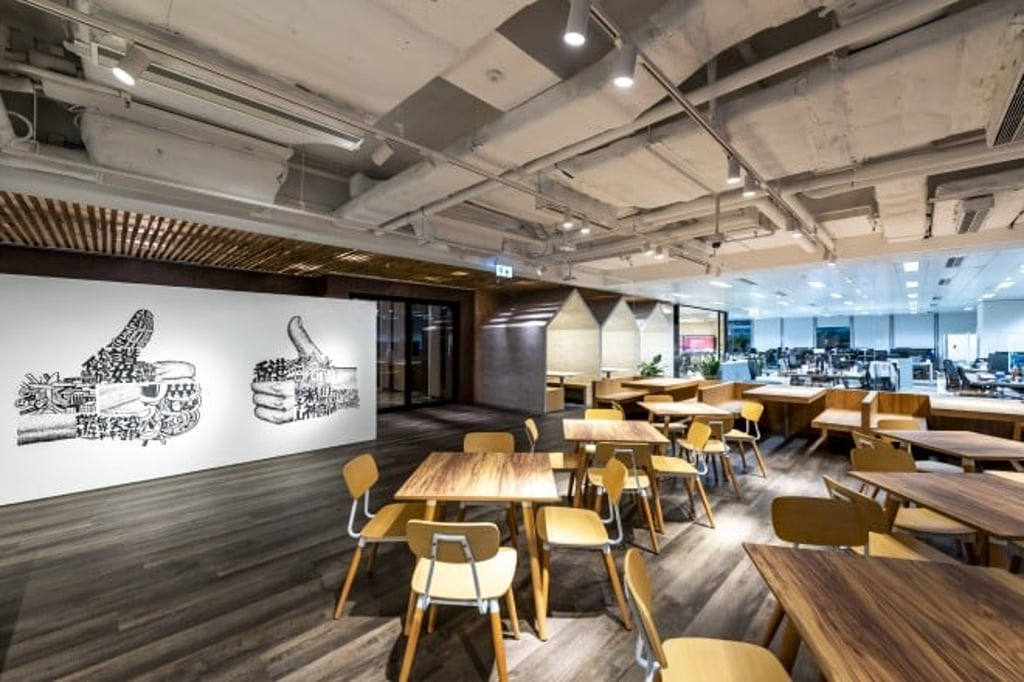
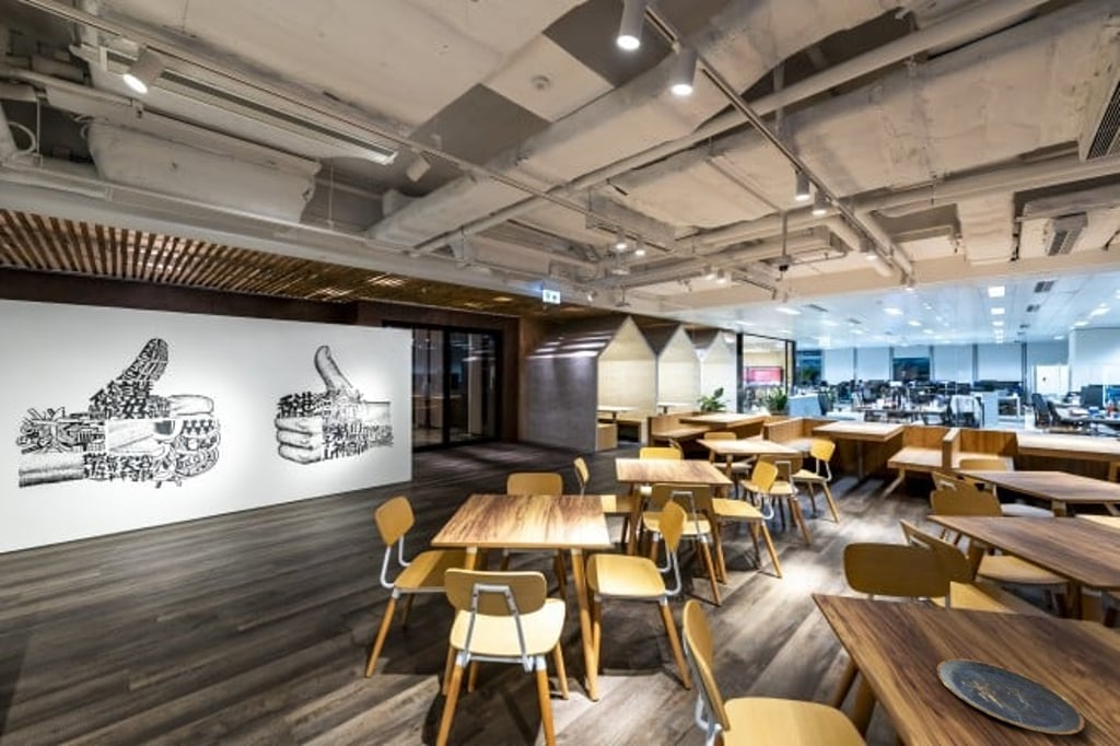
+ plate (1004, 693)
